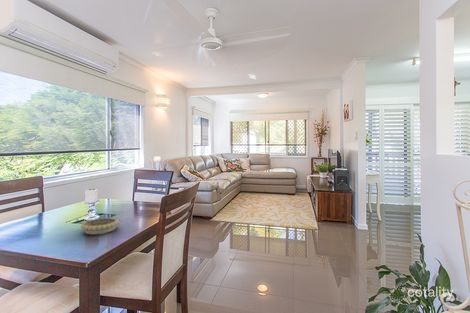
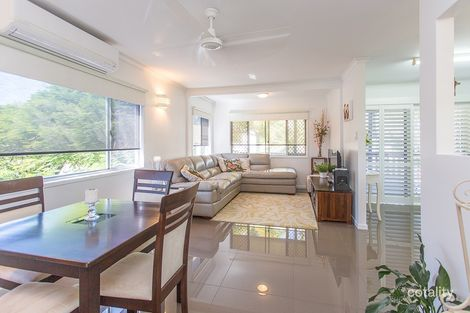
- decorative bowl (100, 225)
